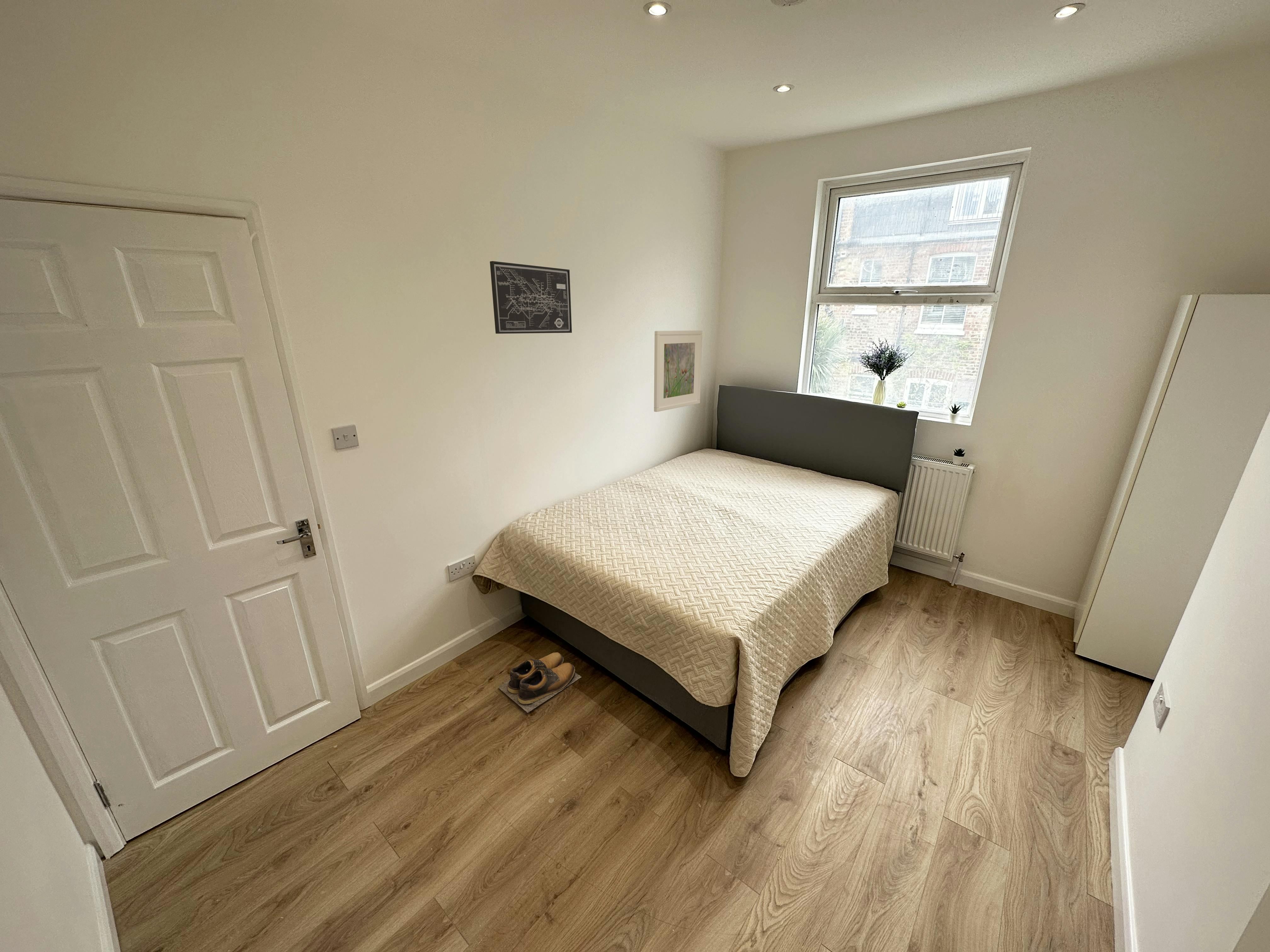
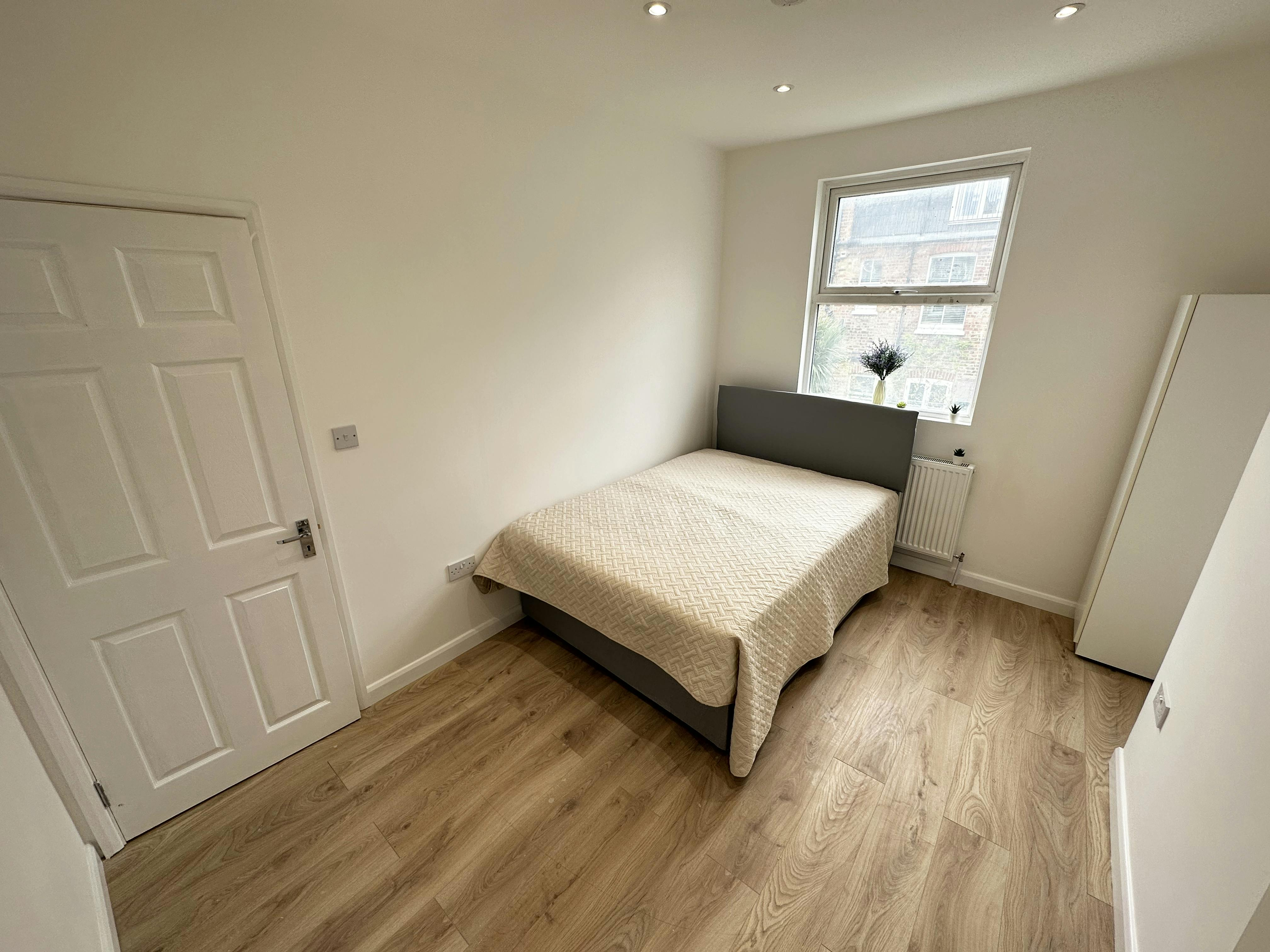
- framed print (679, 370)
- shoes (540, 672)
- wall art (534, 300)
